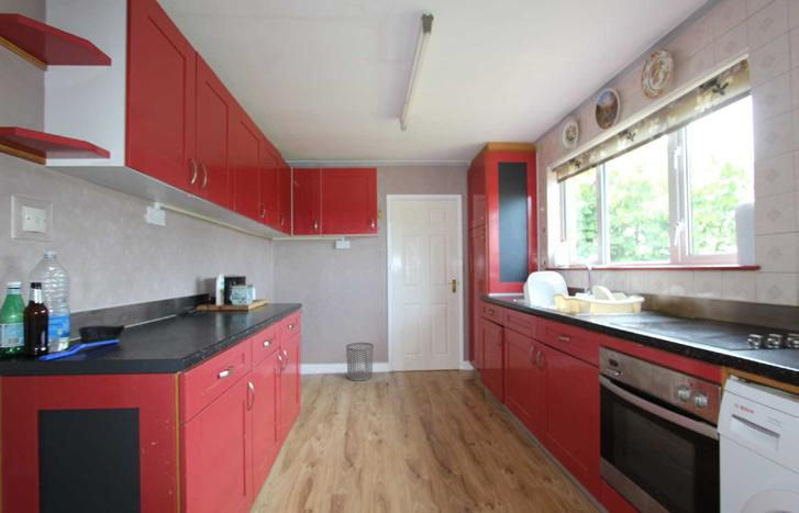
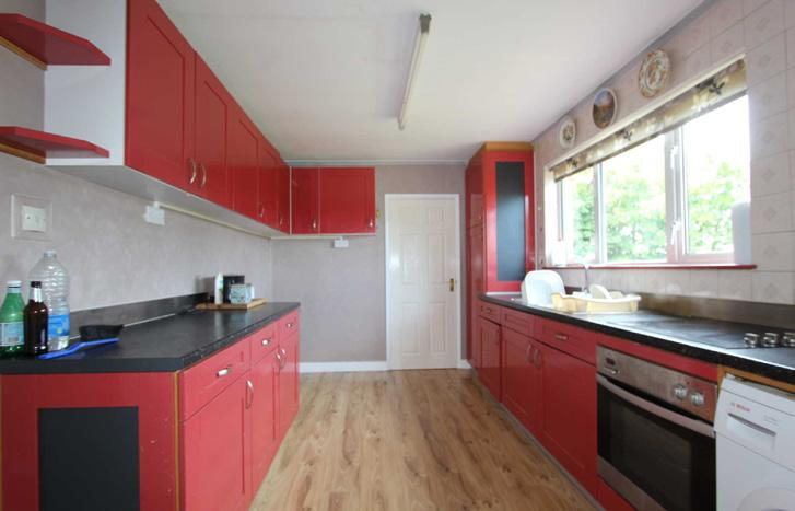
- waste bin (359, 360)
